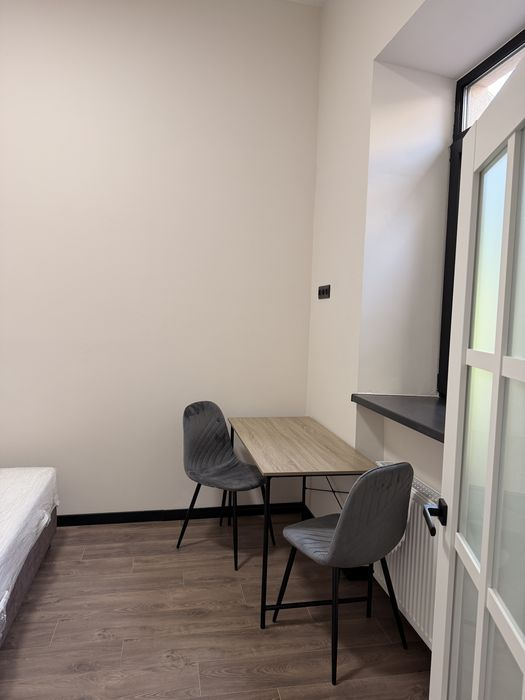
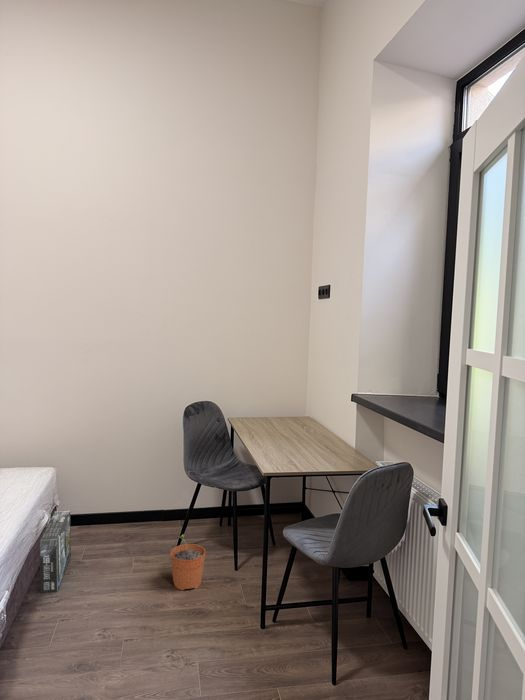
+ box (56, 549)
+ plant pot (187, 559)
